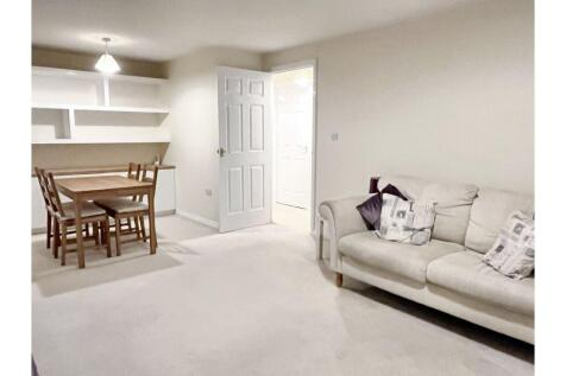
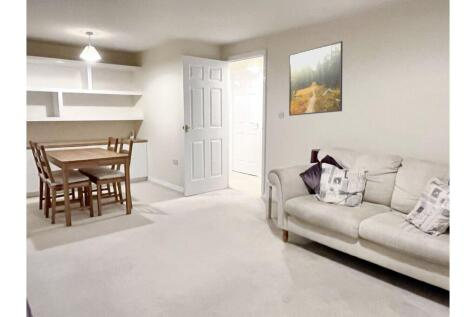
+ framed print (313, 81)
